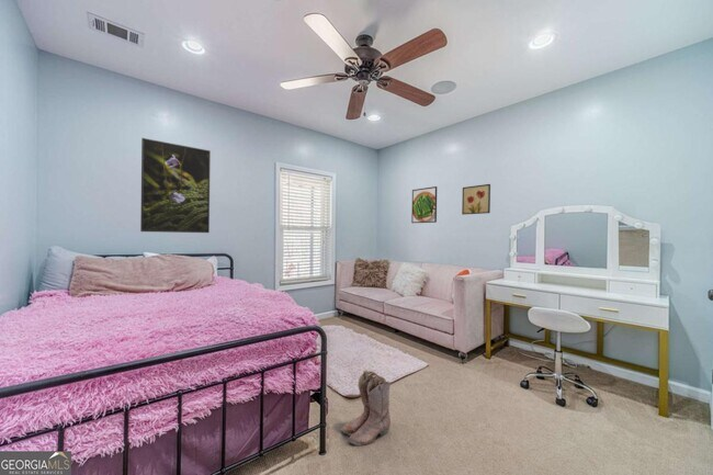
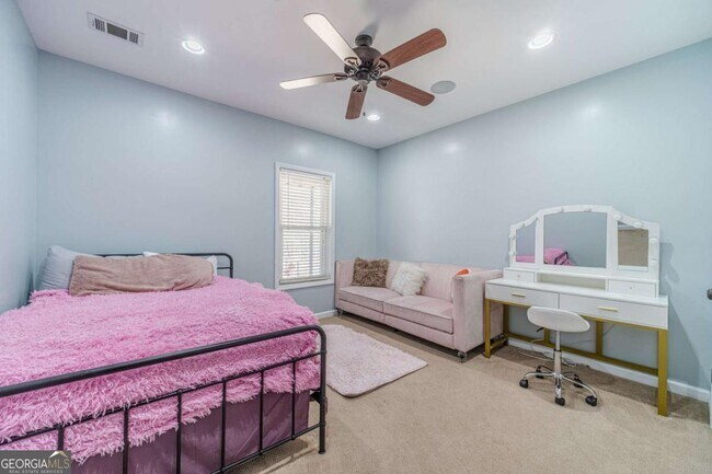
- boots (365, 404)
- wall art (476, 200)
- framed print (177, 188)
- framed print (423, 205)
